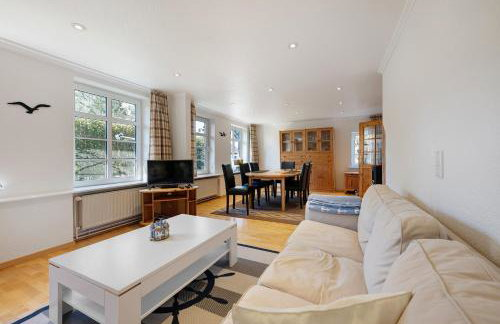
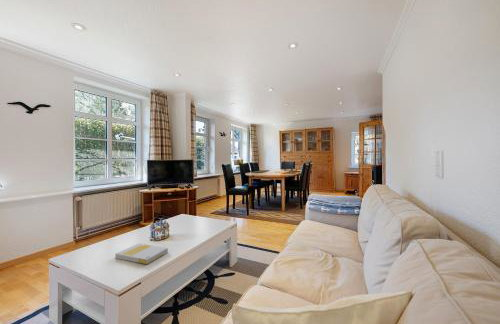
+ book (142, 252)
